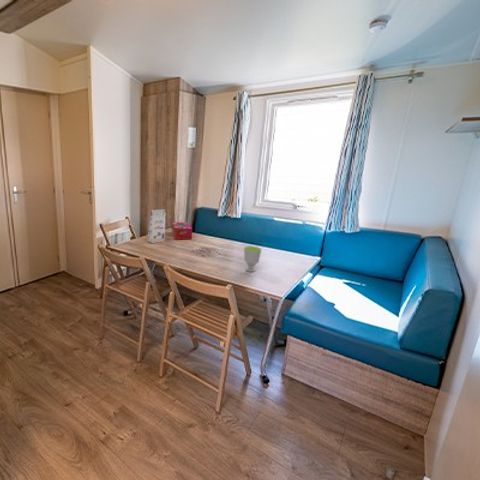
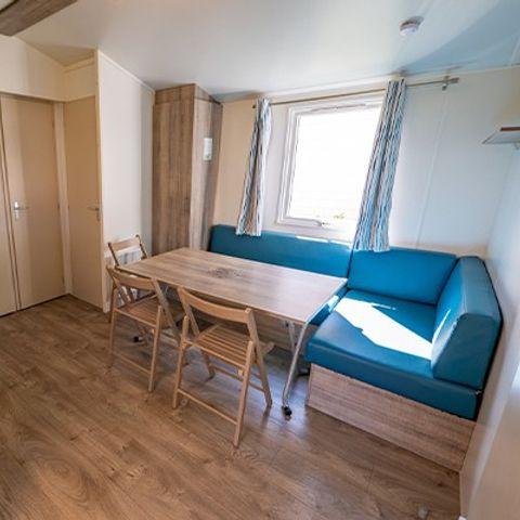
- tissue box (181, 230)
- gift box (156, 225)
- cup (251, 259)
